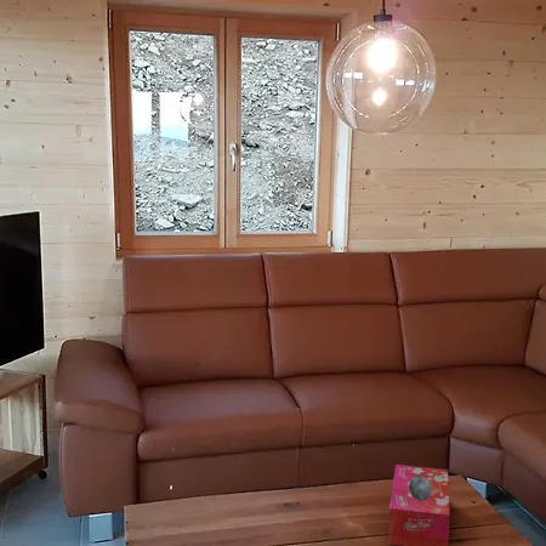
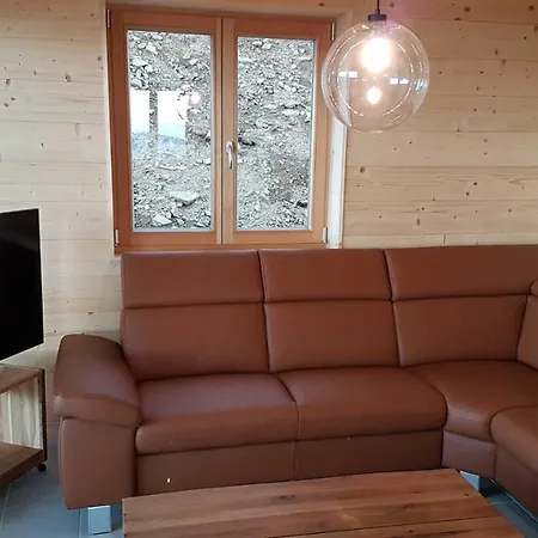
- tissue box (420, 504)
